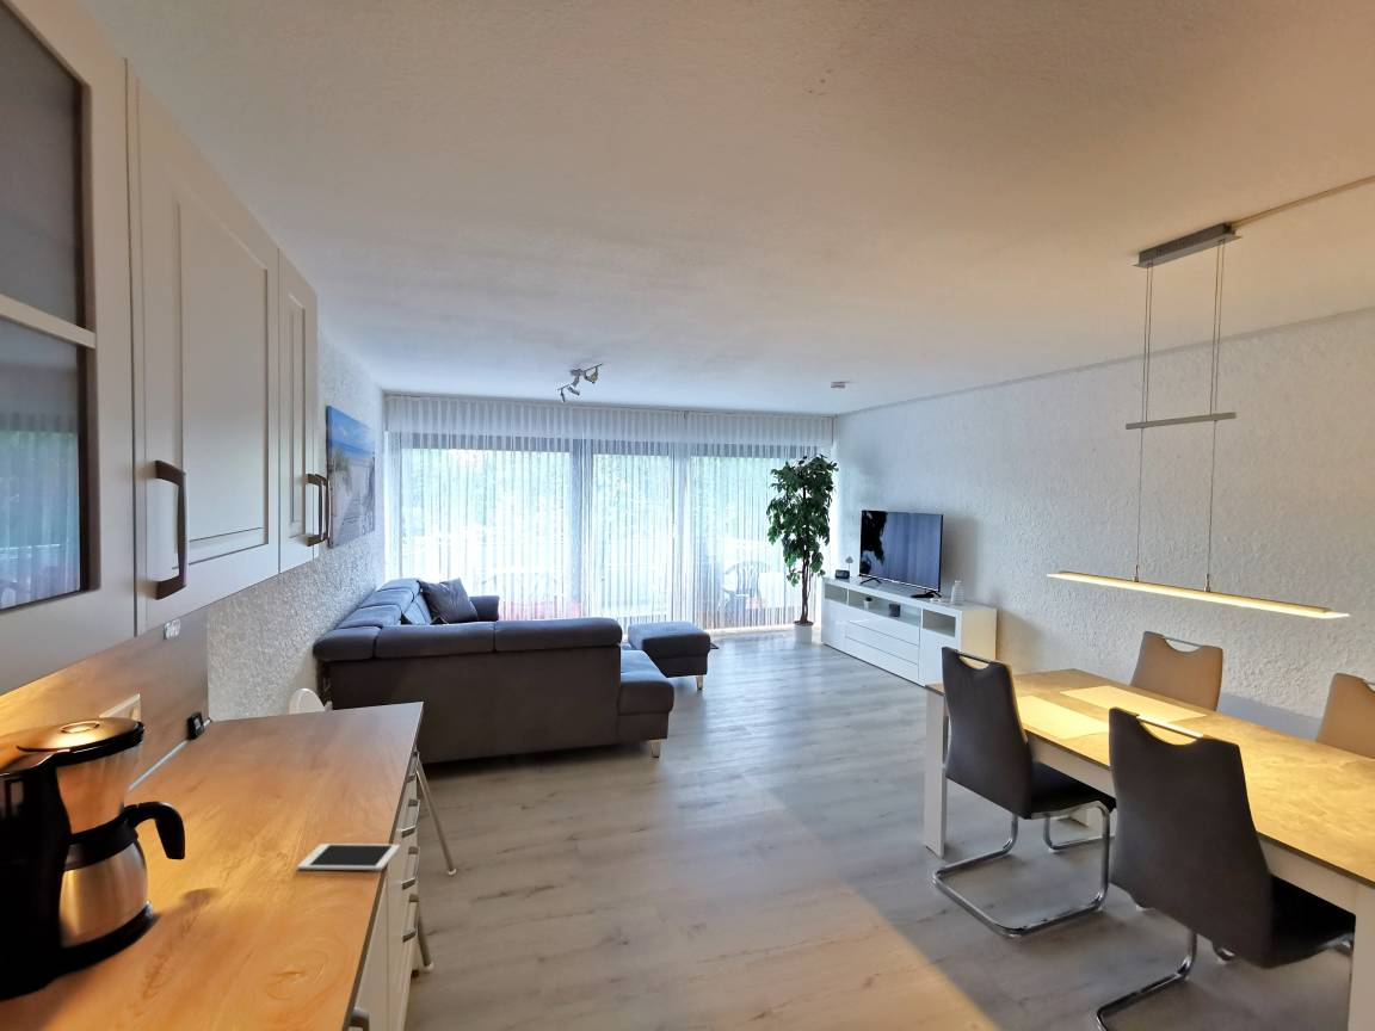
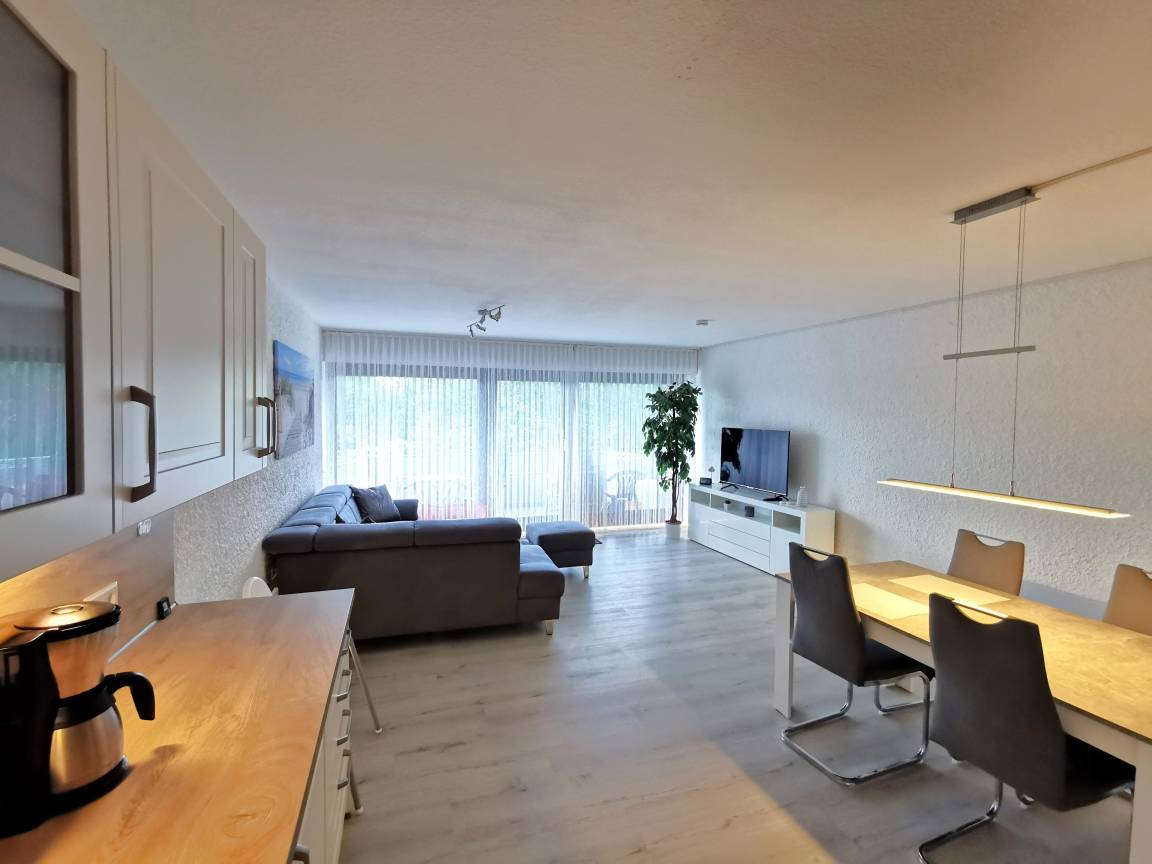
- cell phone (350, 856)
